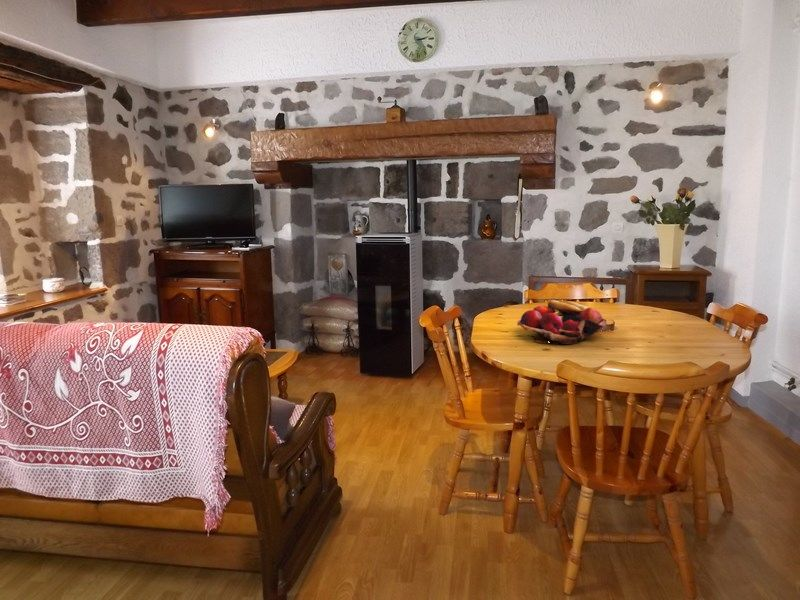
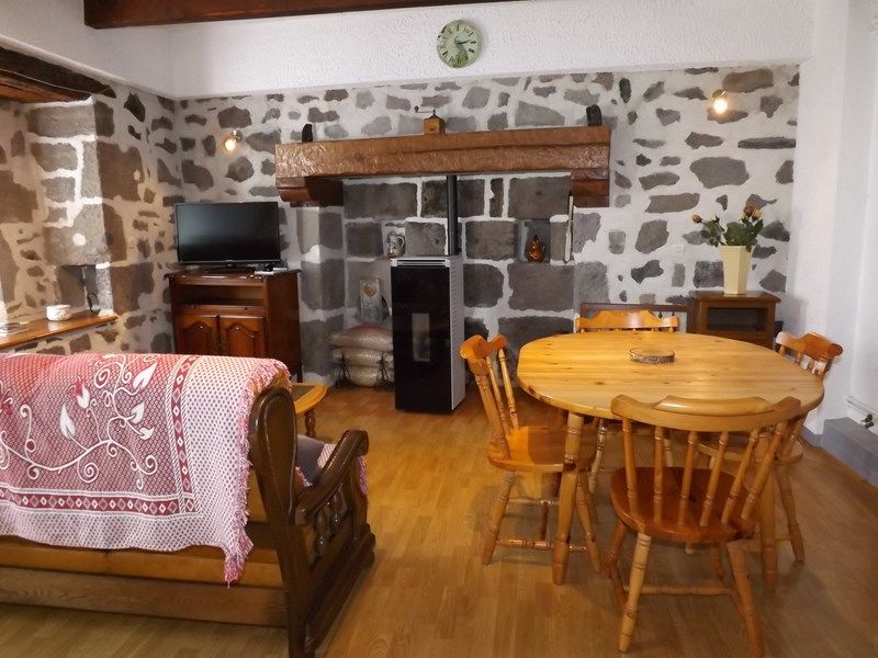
- fruit basket (561, 320)
